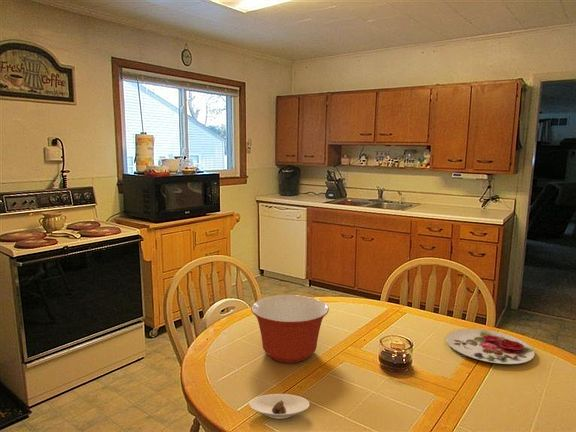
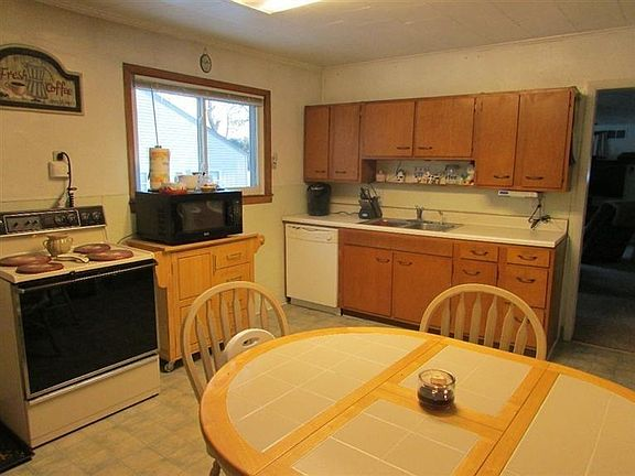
- mixing bowl (289, 330)
- saucer (279, 407)
- plate (488, 344)
